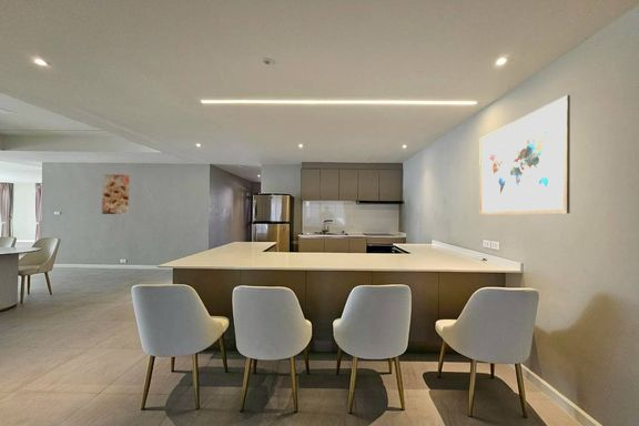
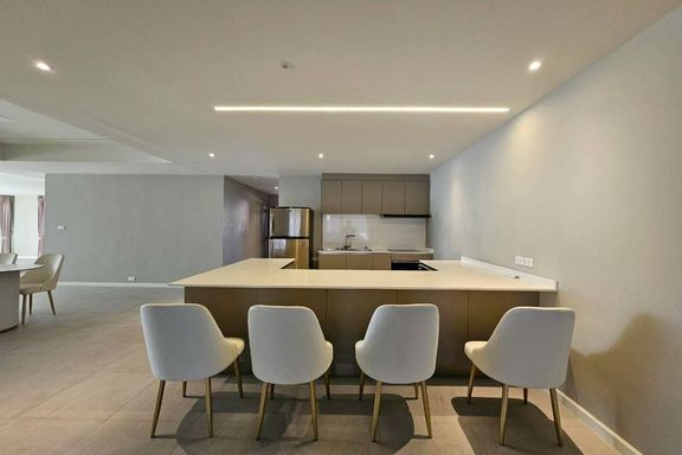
- wall art (515, 168)
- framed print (115, 194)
